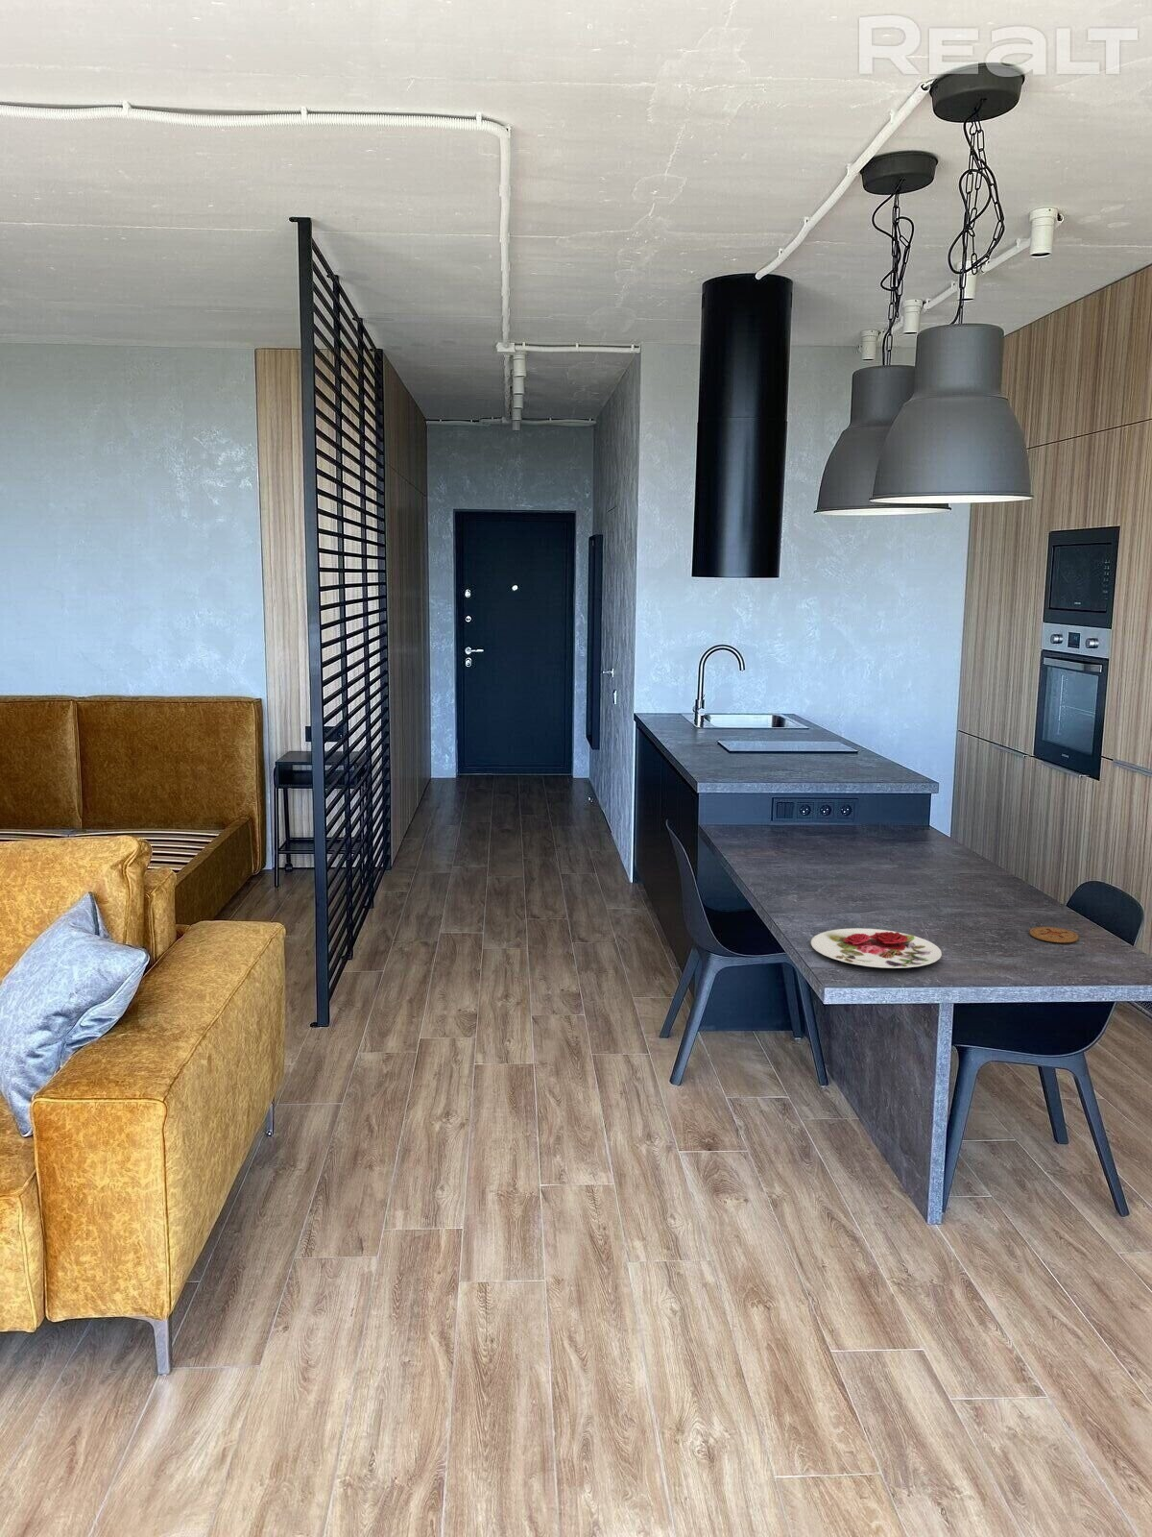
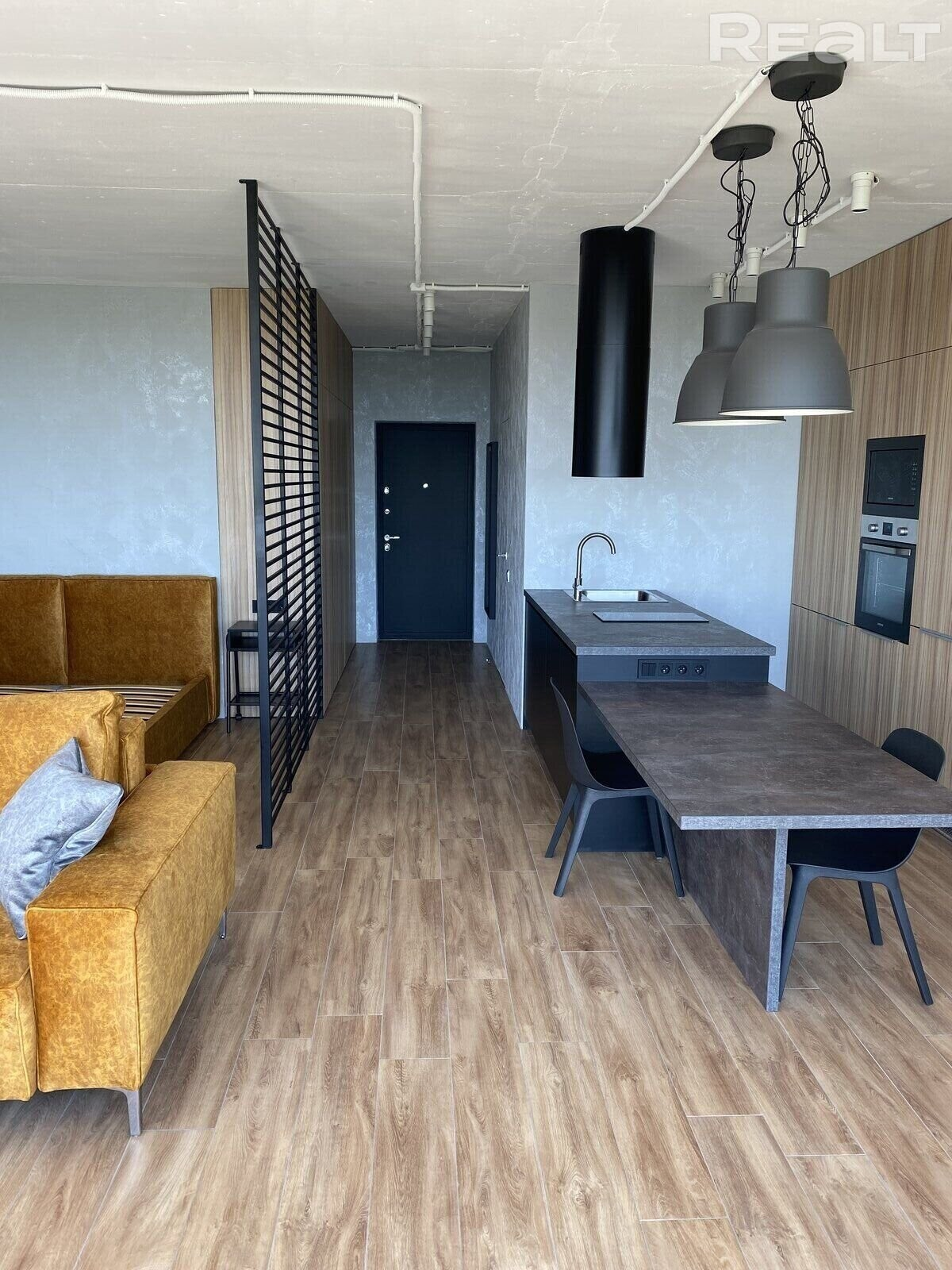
- plate (875, 946)
- coaster (1053, 934)
